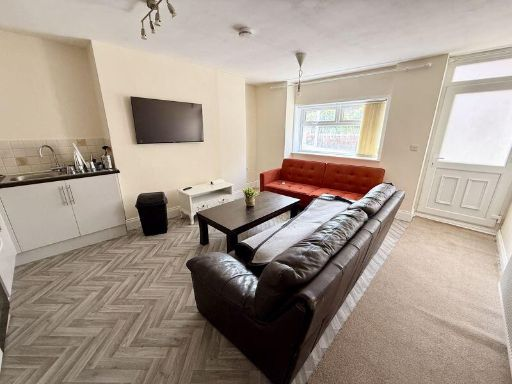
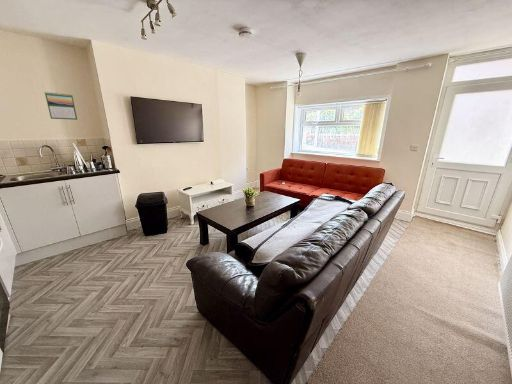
+ calendar (61, 106)
